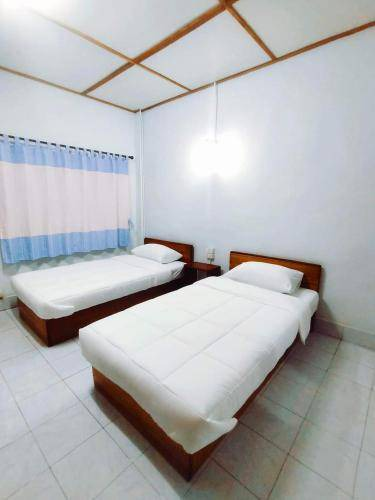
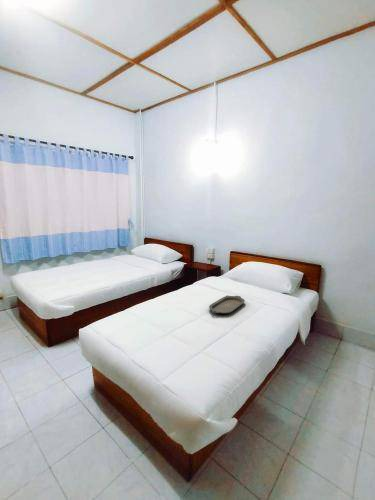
+ serving tray (227, 304)
